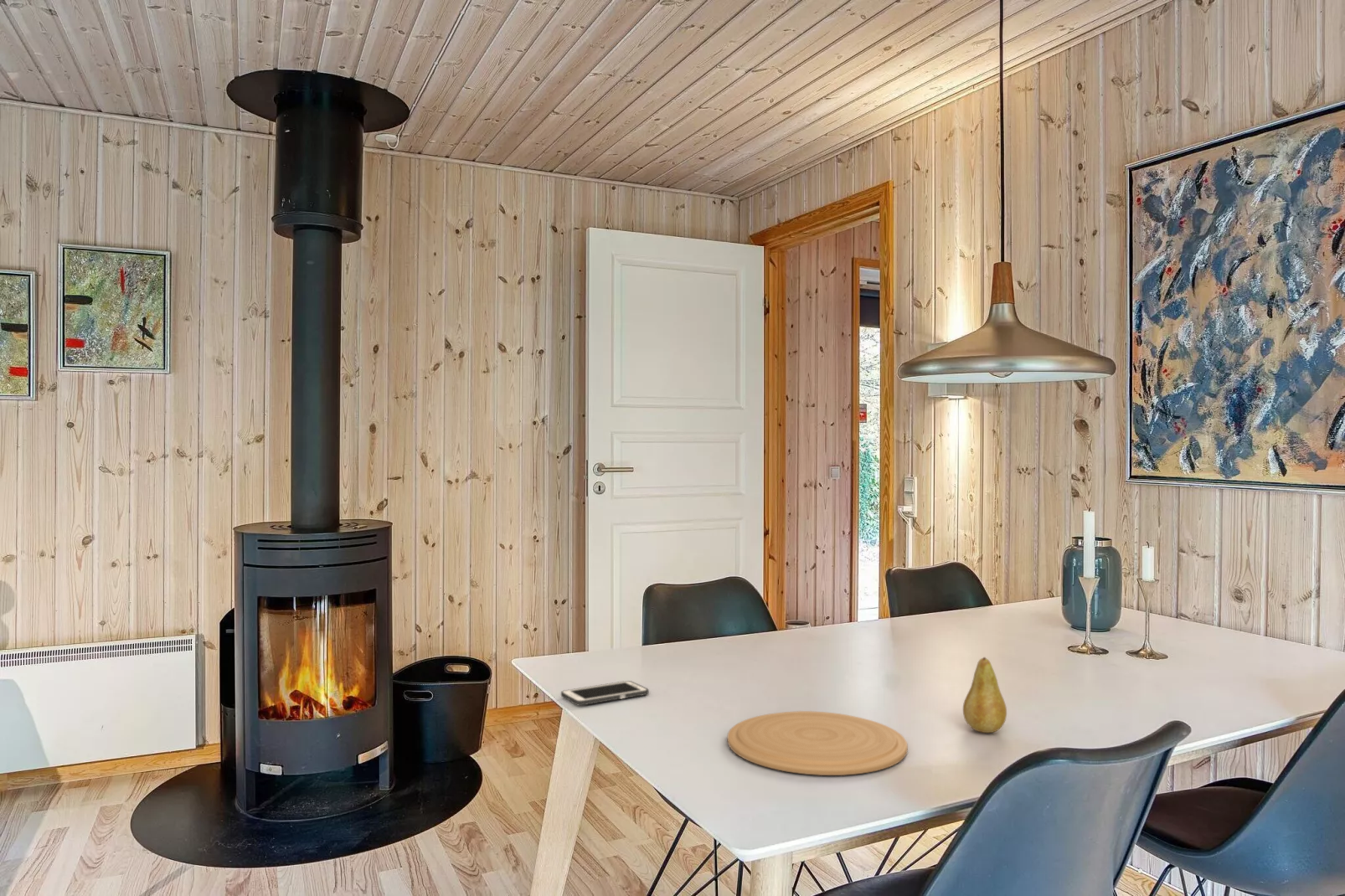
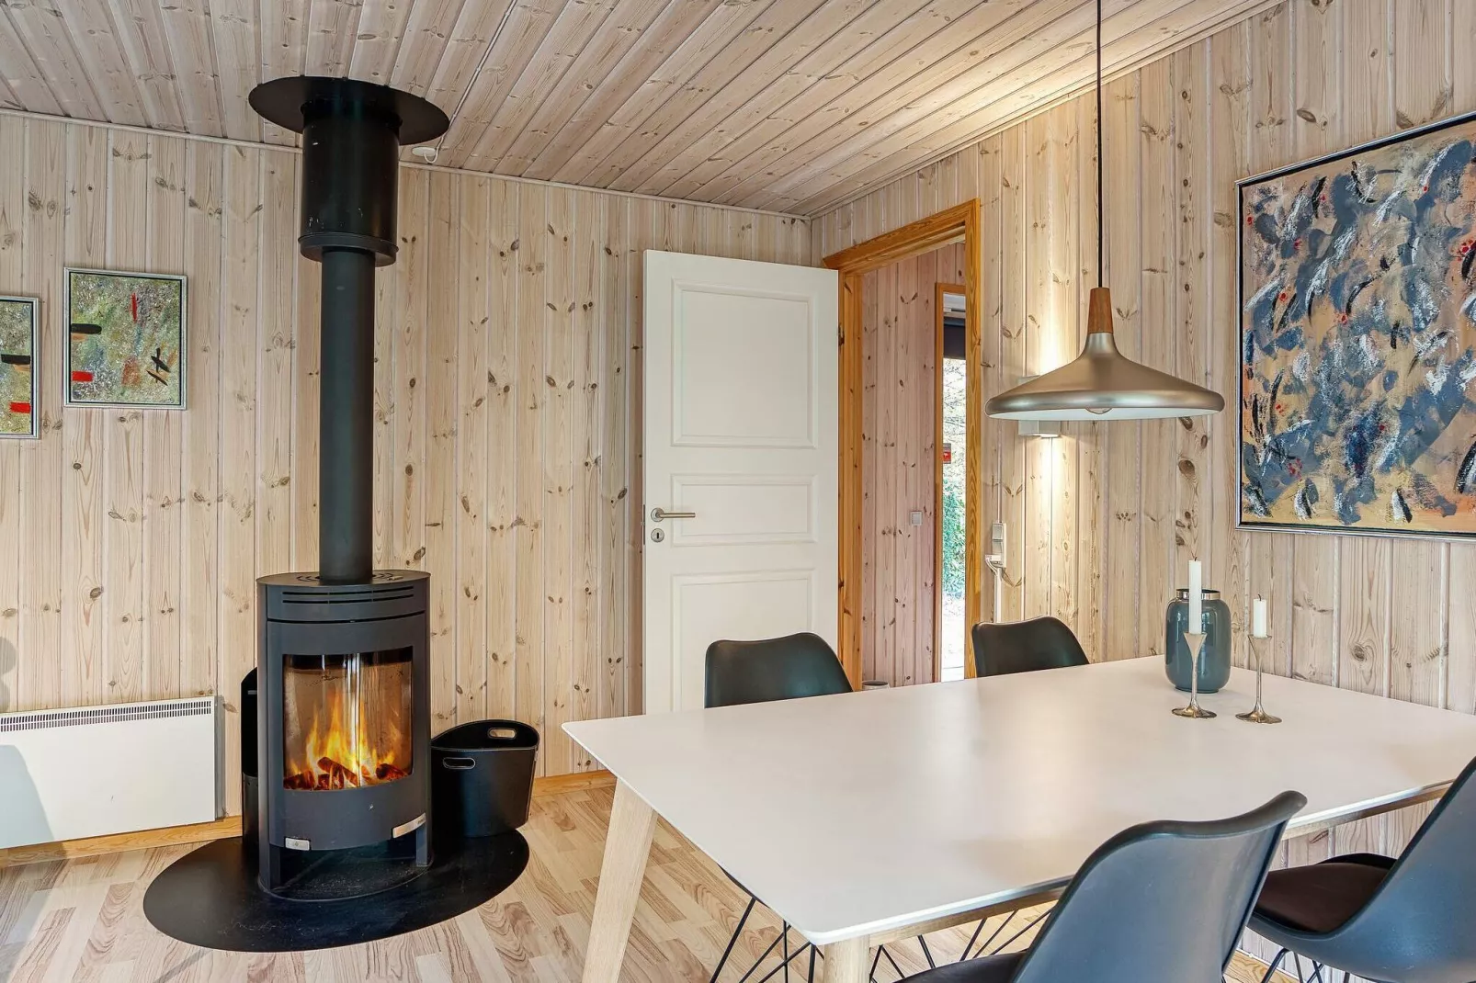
- fruit (984, 692)
- plate (816, 739)
- cell phone (605, 693)
